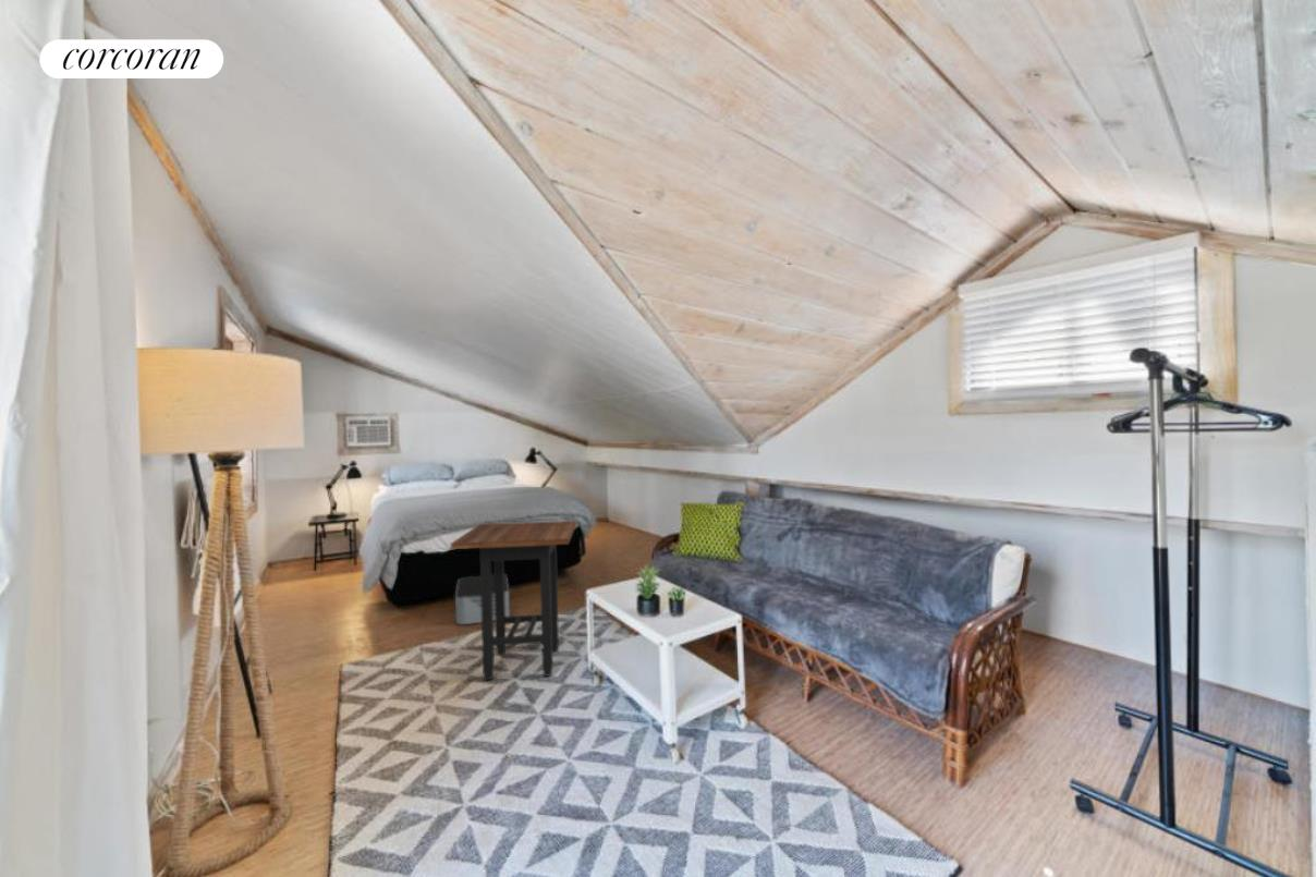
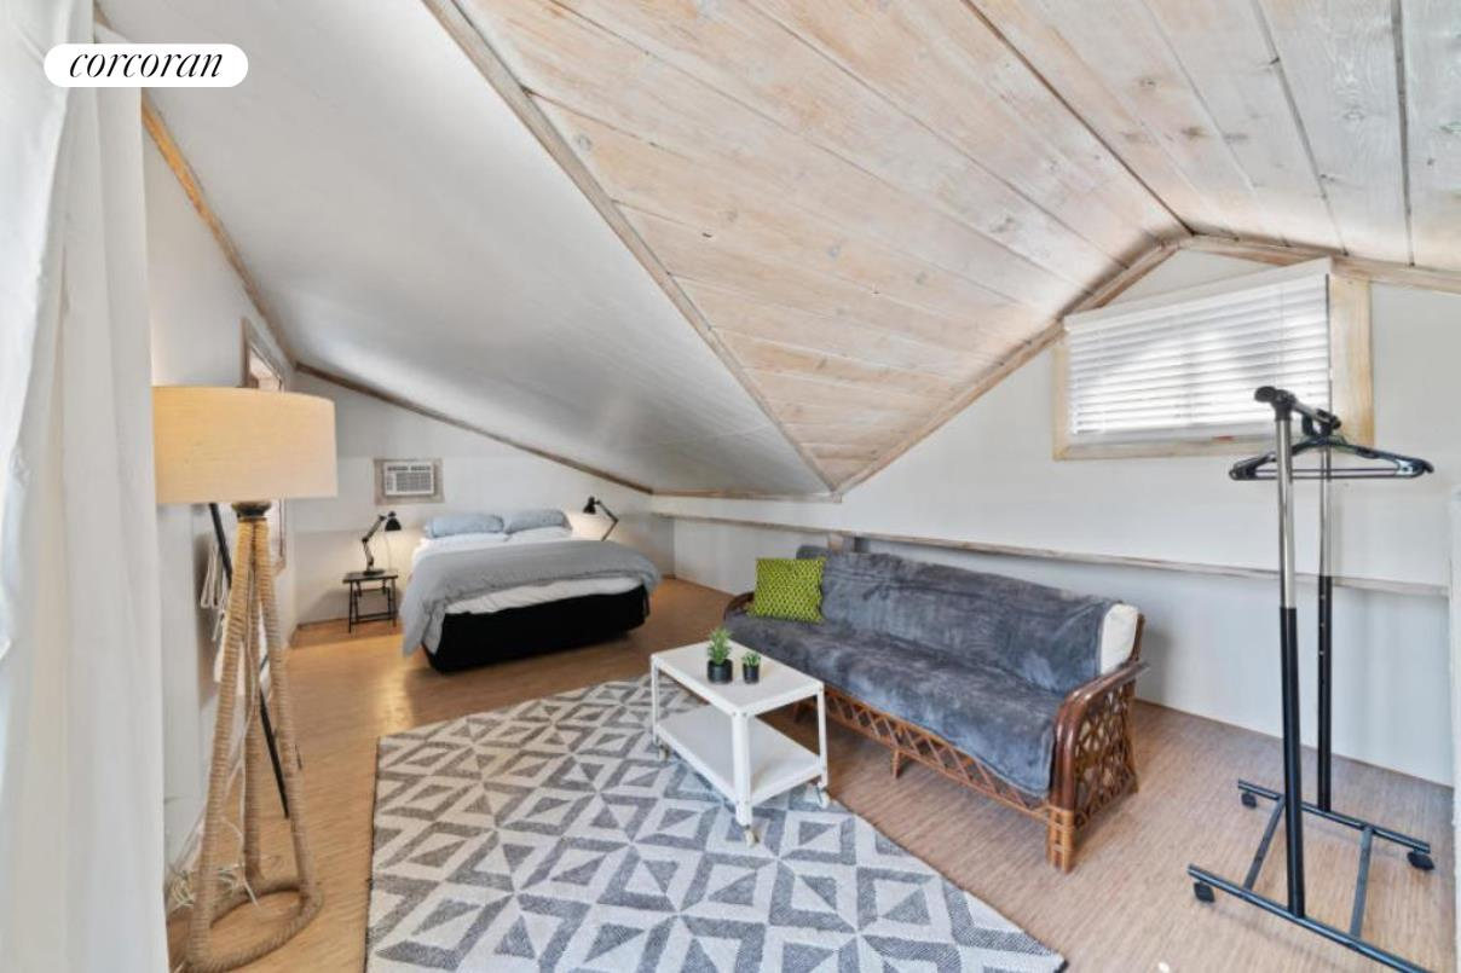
- side table (504, 599)
- storage bin (480, 598)
